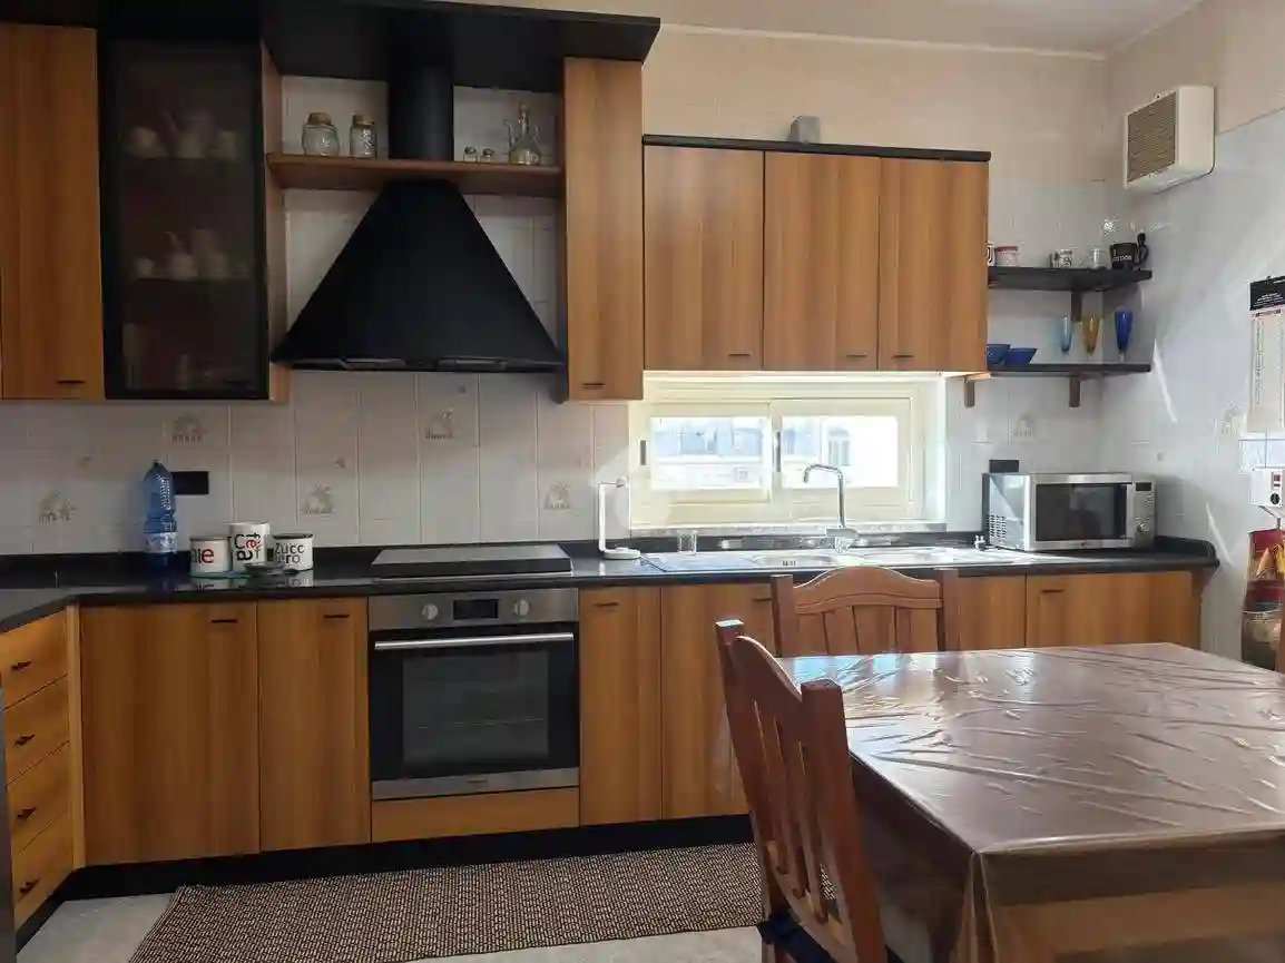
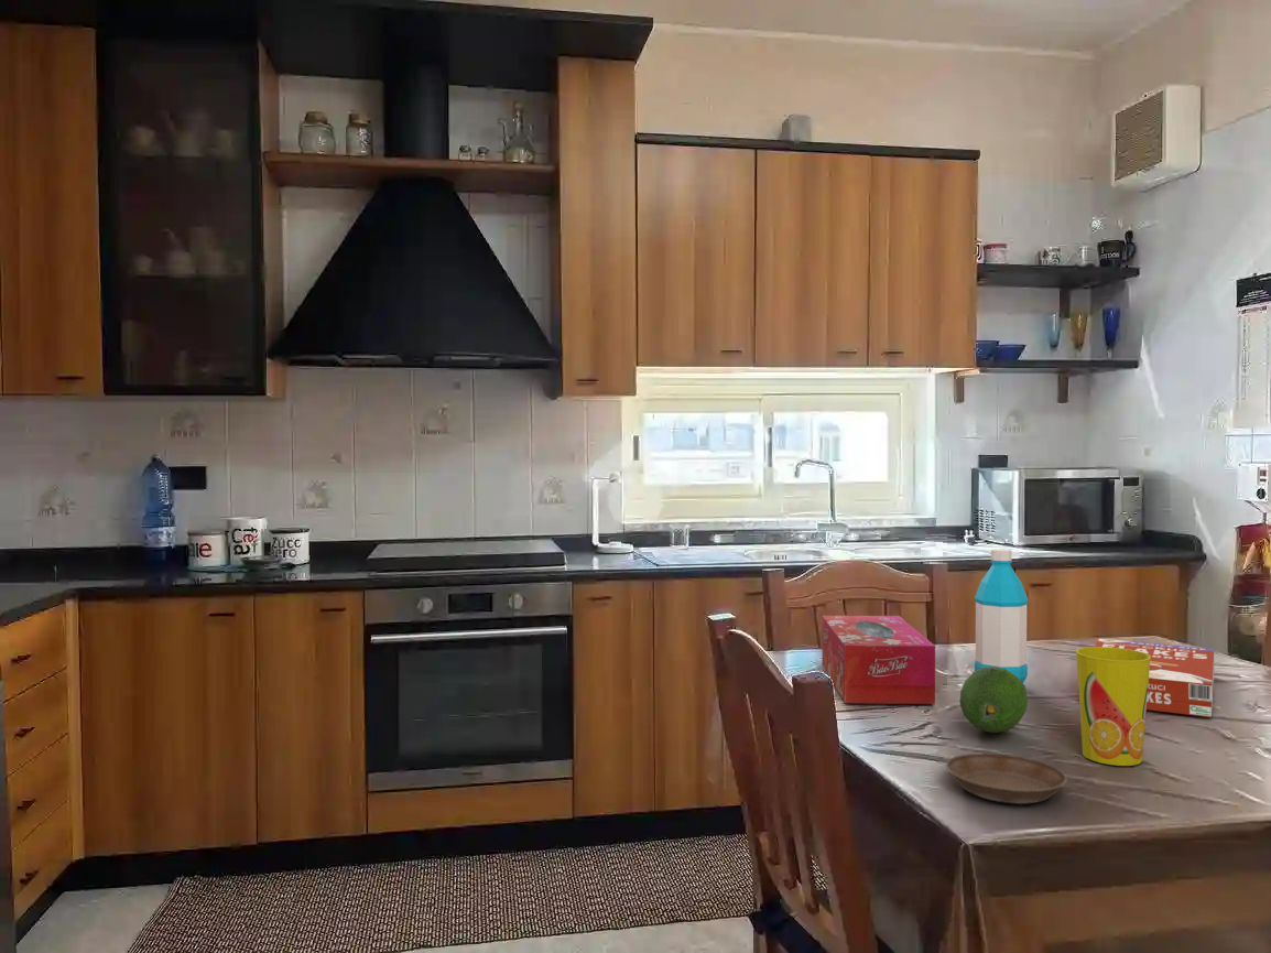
+ cup (1111, 705)
+ water bottle (1000, 617)
+ tissue box (873, 656)
+ cereal box (1149, 673)
+ fruit (991, 701)
+ saucer (1004, 779)
